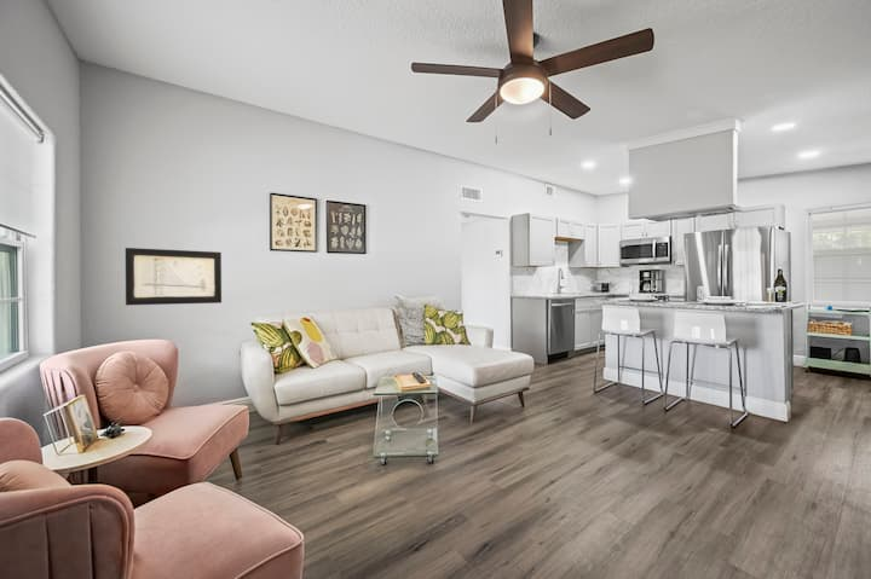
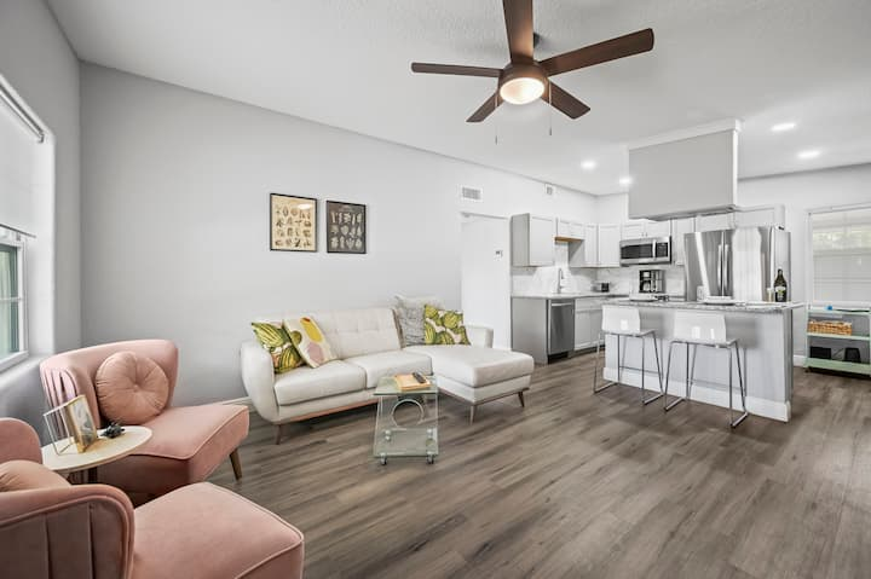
- wall art (175, 277)
